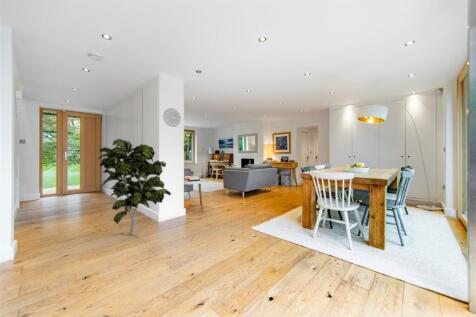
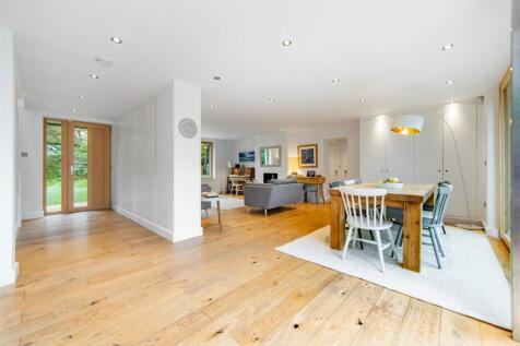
- indoor plant (136, 187)
